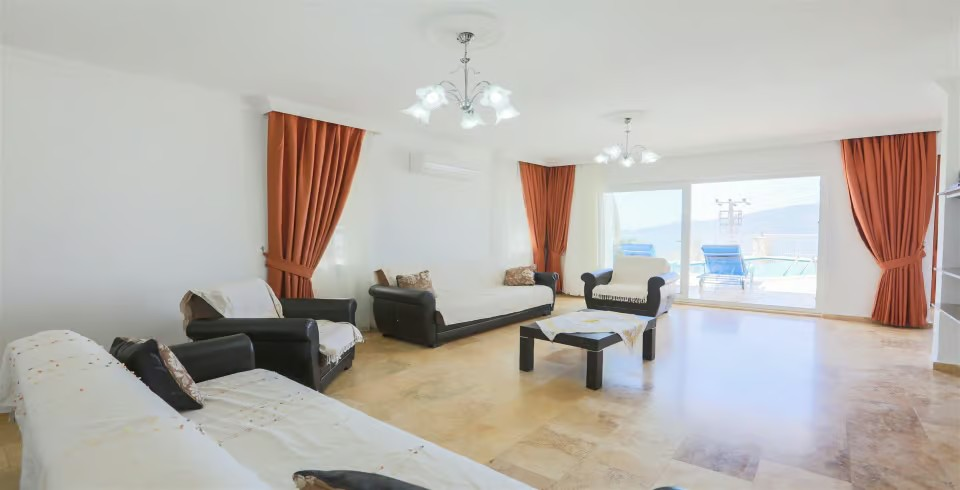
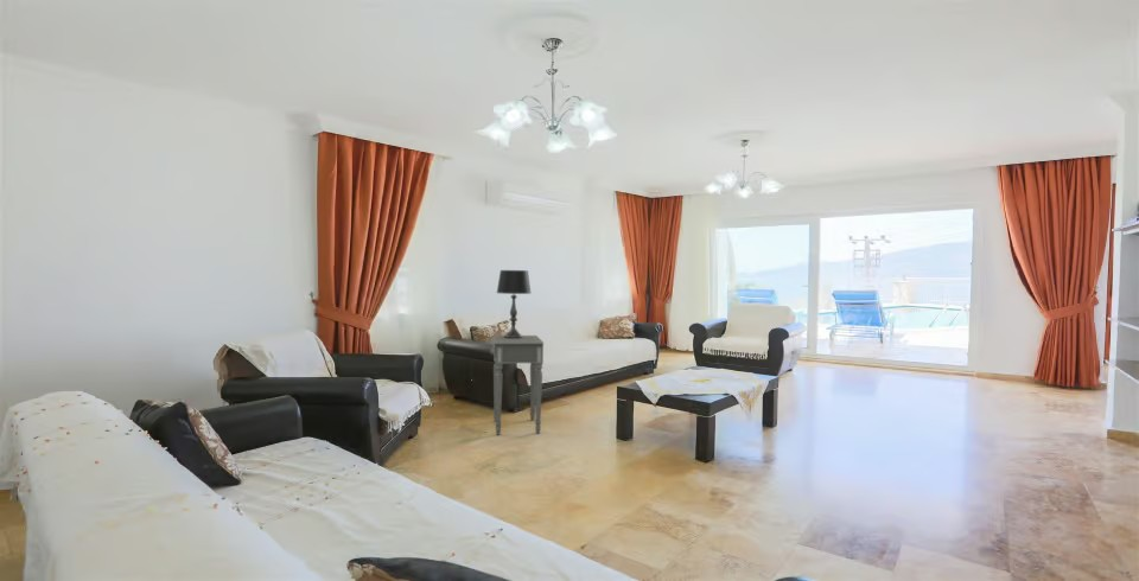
+ side table (502, 379)
+ table lamp (514, 304)
